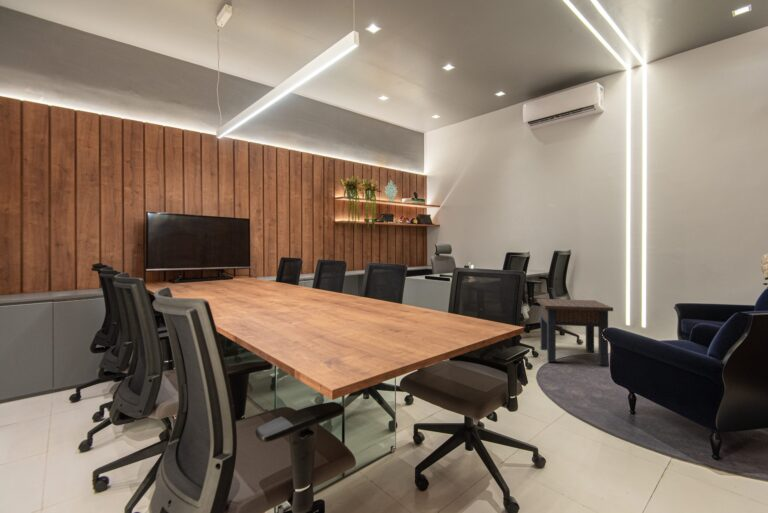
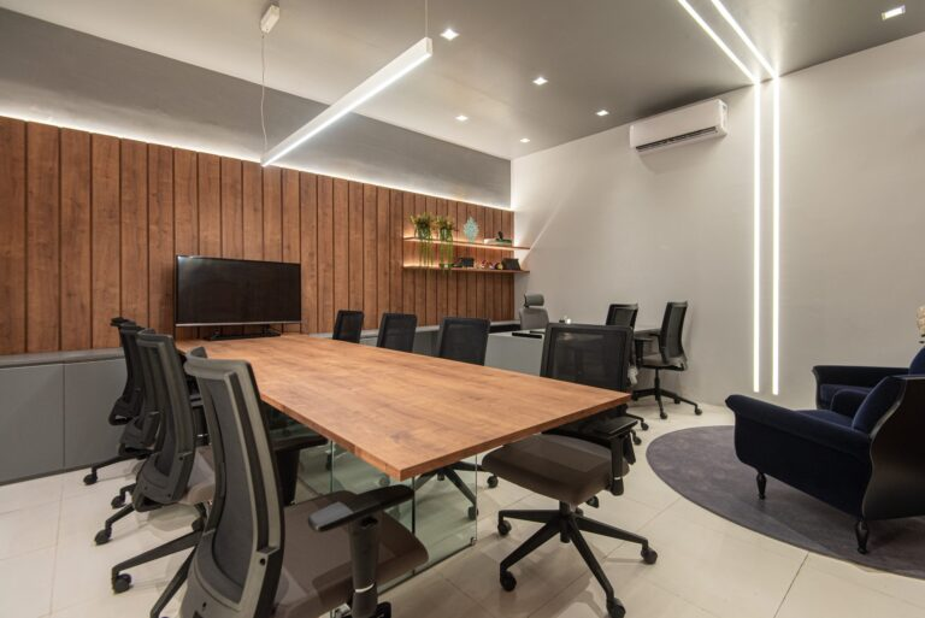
- side table (571, 325)
